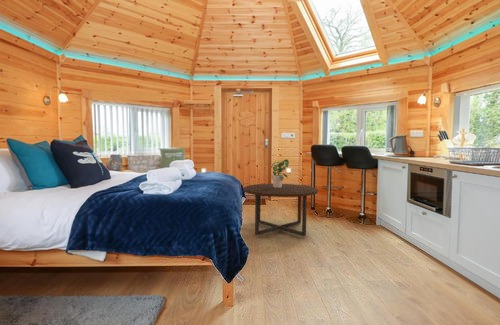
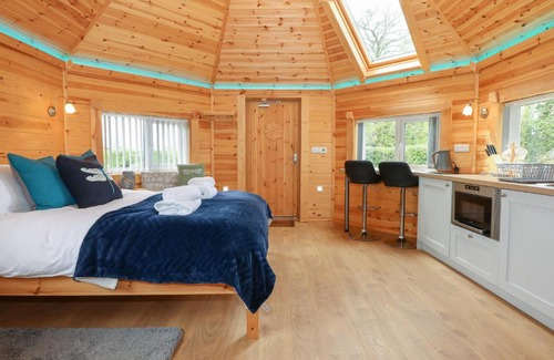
- potted plant (279, 173)
- coffee table (279, 196)
